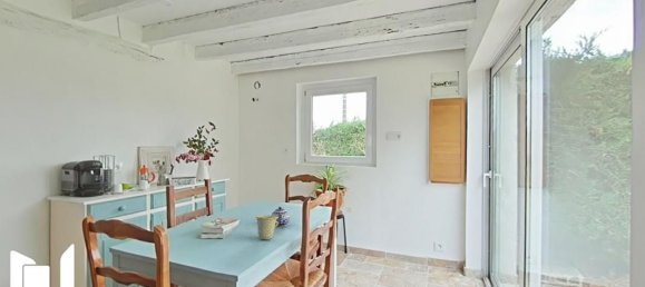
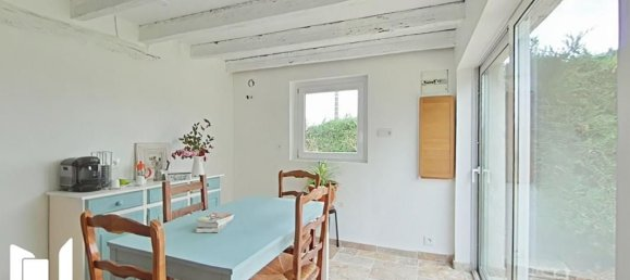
- cup (266, 226)
- teapot (280, 216)
